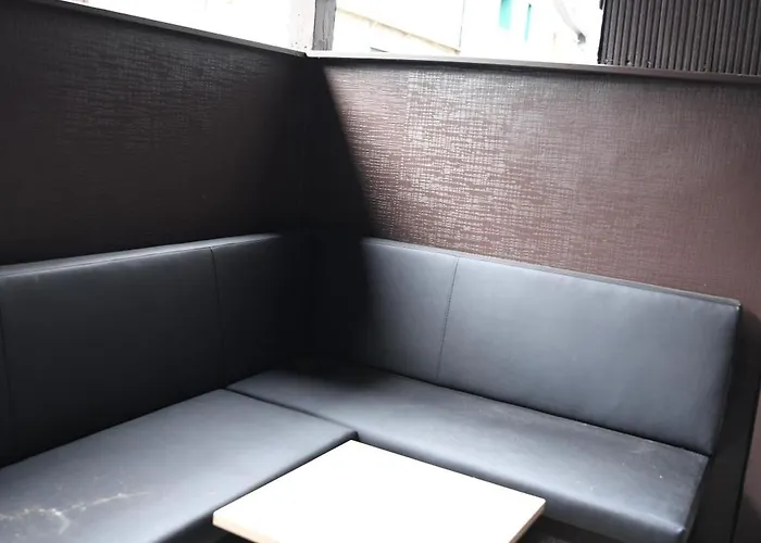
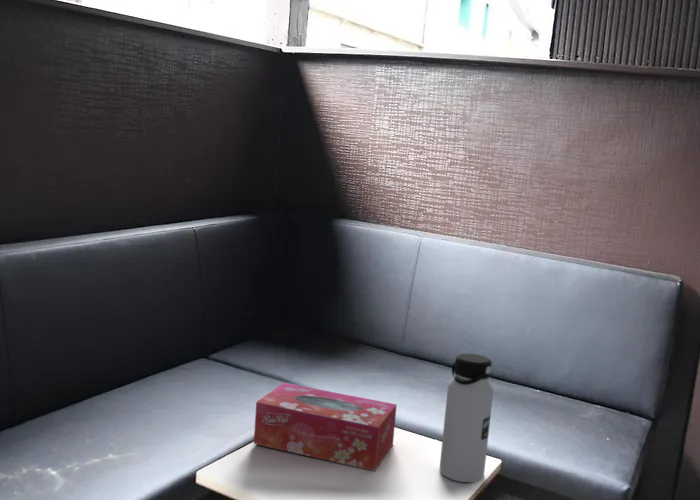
+ water bottle (467, 415)
+ tissue box (326, 423)
